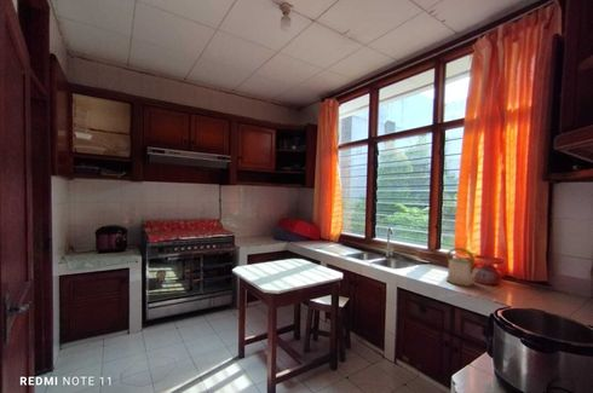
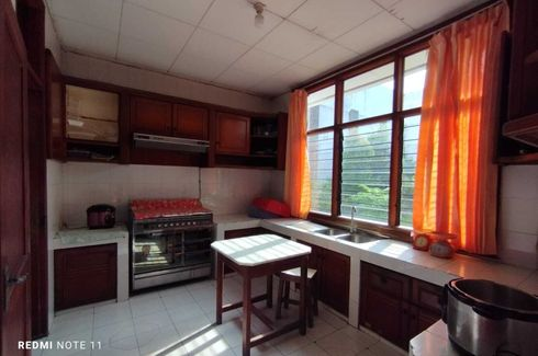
- kettle (461, 265)
